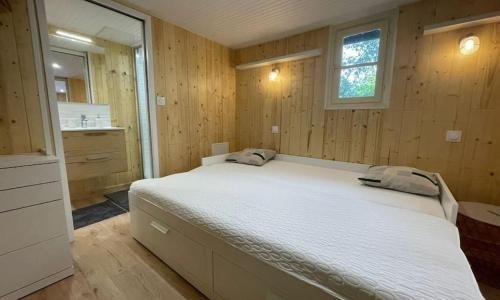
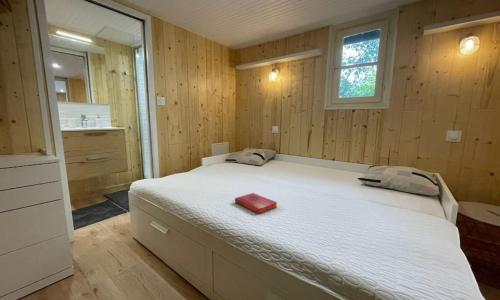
+ hardback book (255, 202)
